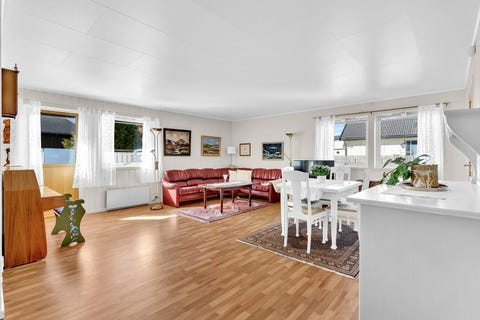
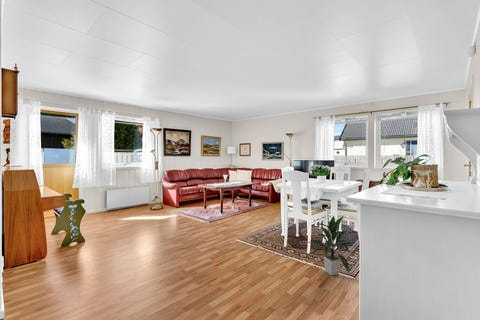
+ indoor plant (332, 245)
